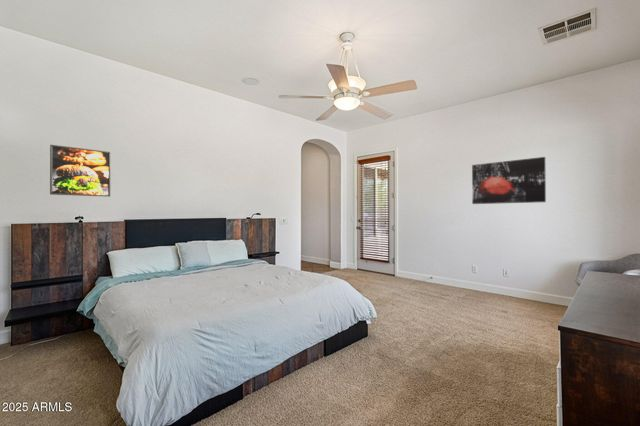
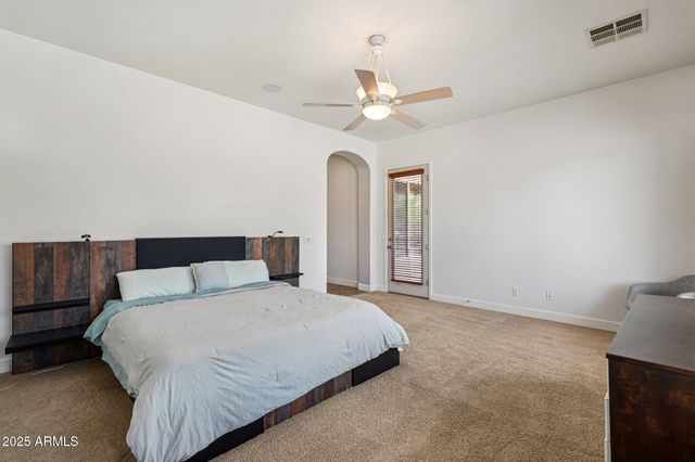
- wall art (506, 182)
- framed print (81, 172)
